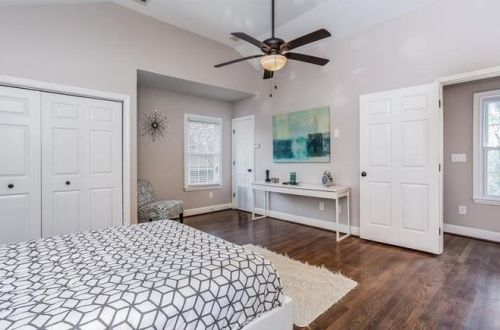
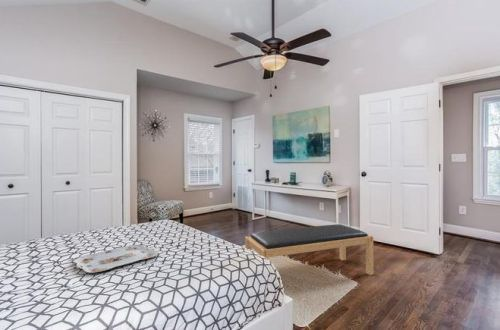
+ serving tray (117, 257)
+ bench (309, 251)
